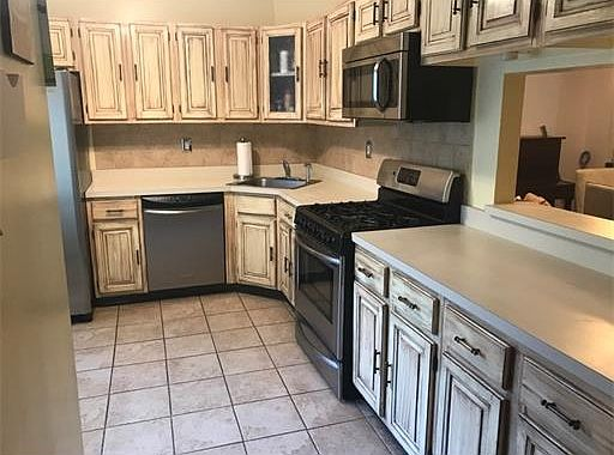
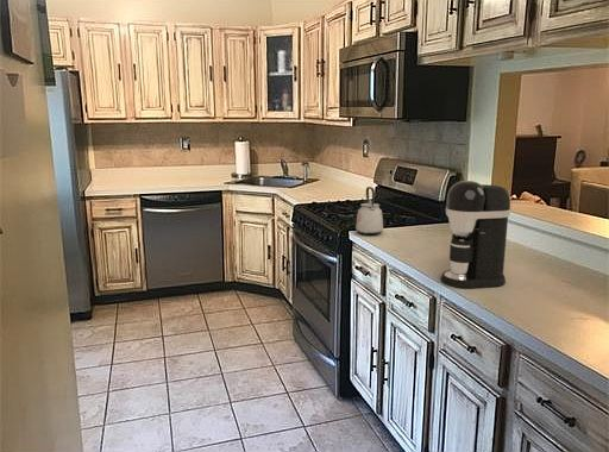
+ coffee maker (476, 232)
+ kettle (368, 209)
